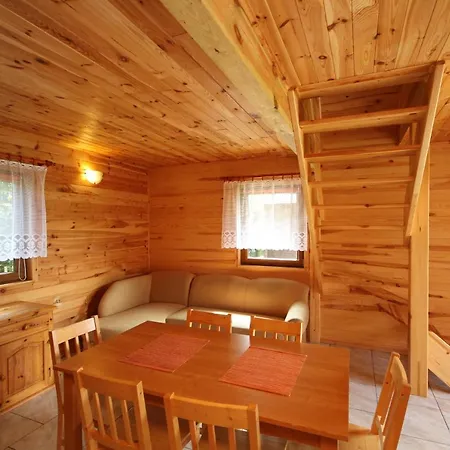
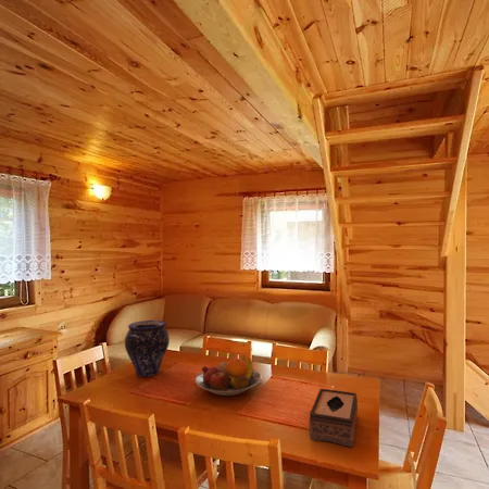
+ tissue box (335, 414)
+ fruit bowl (228, 374)
+ vase (147, 348)
